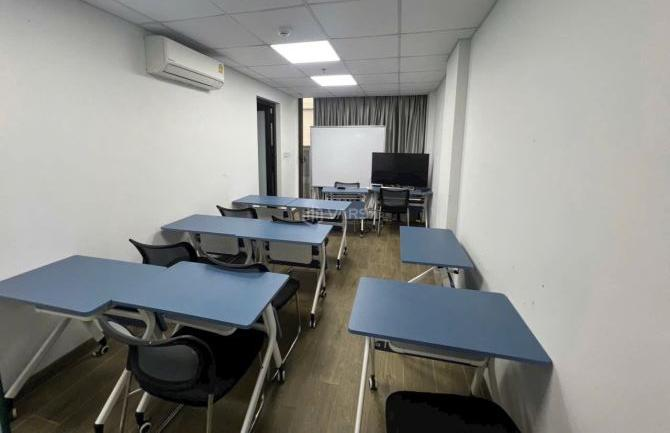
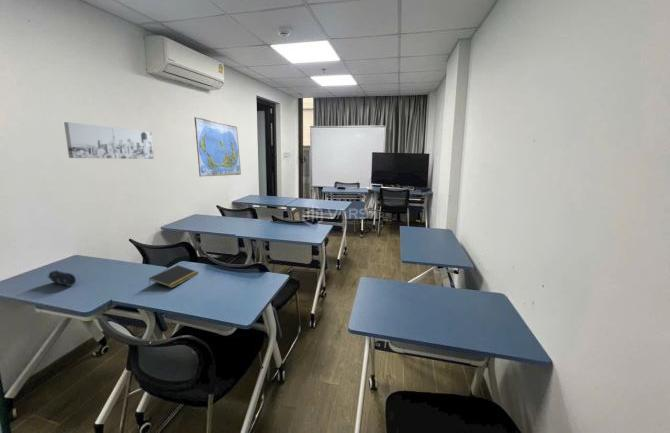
+ world map (220, 149)
+ pencil case (62, 278)
+ notepad (175, 275)
+ wall art (115, 143)
